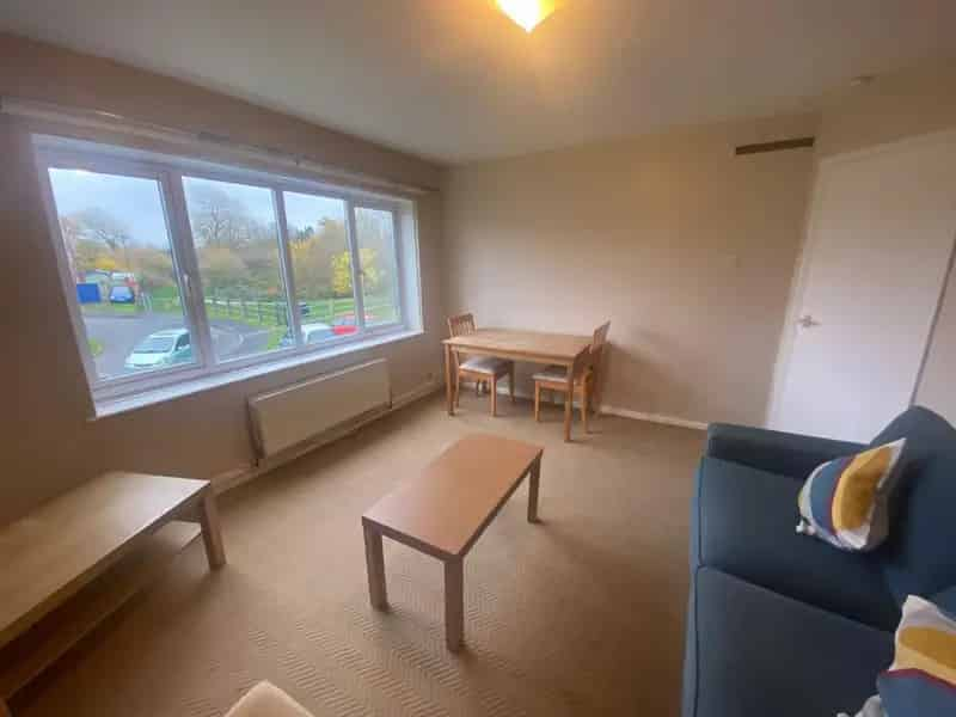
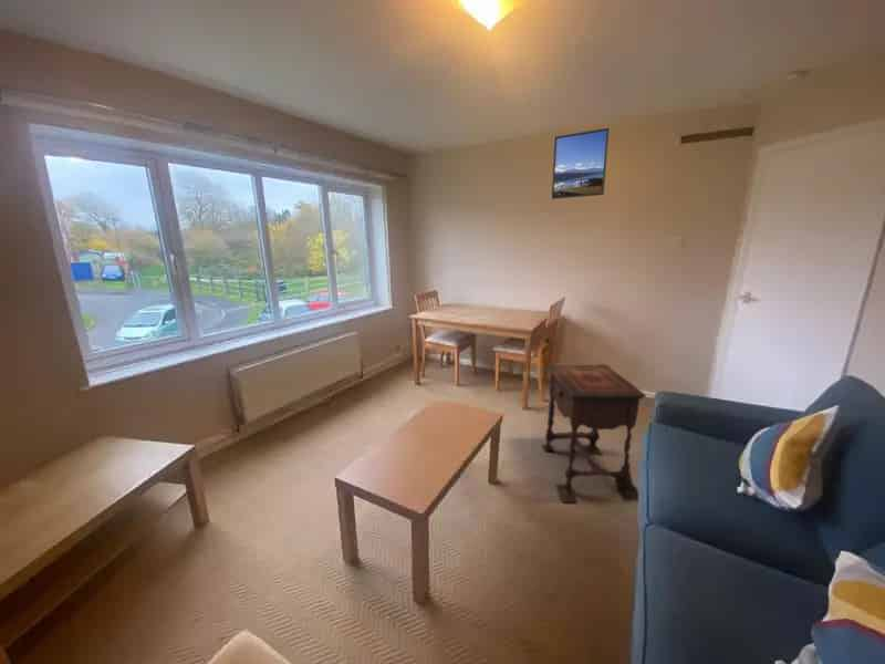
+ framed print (579, 165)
+ side table (587, 425)
